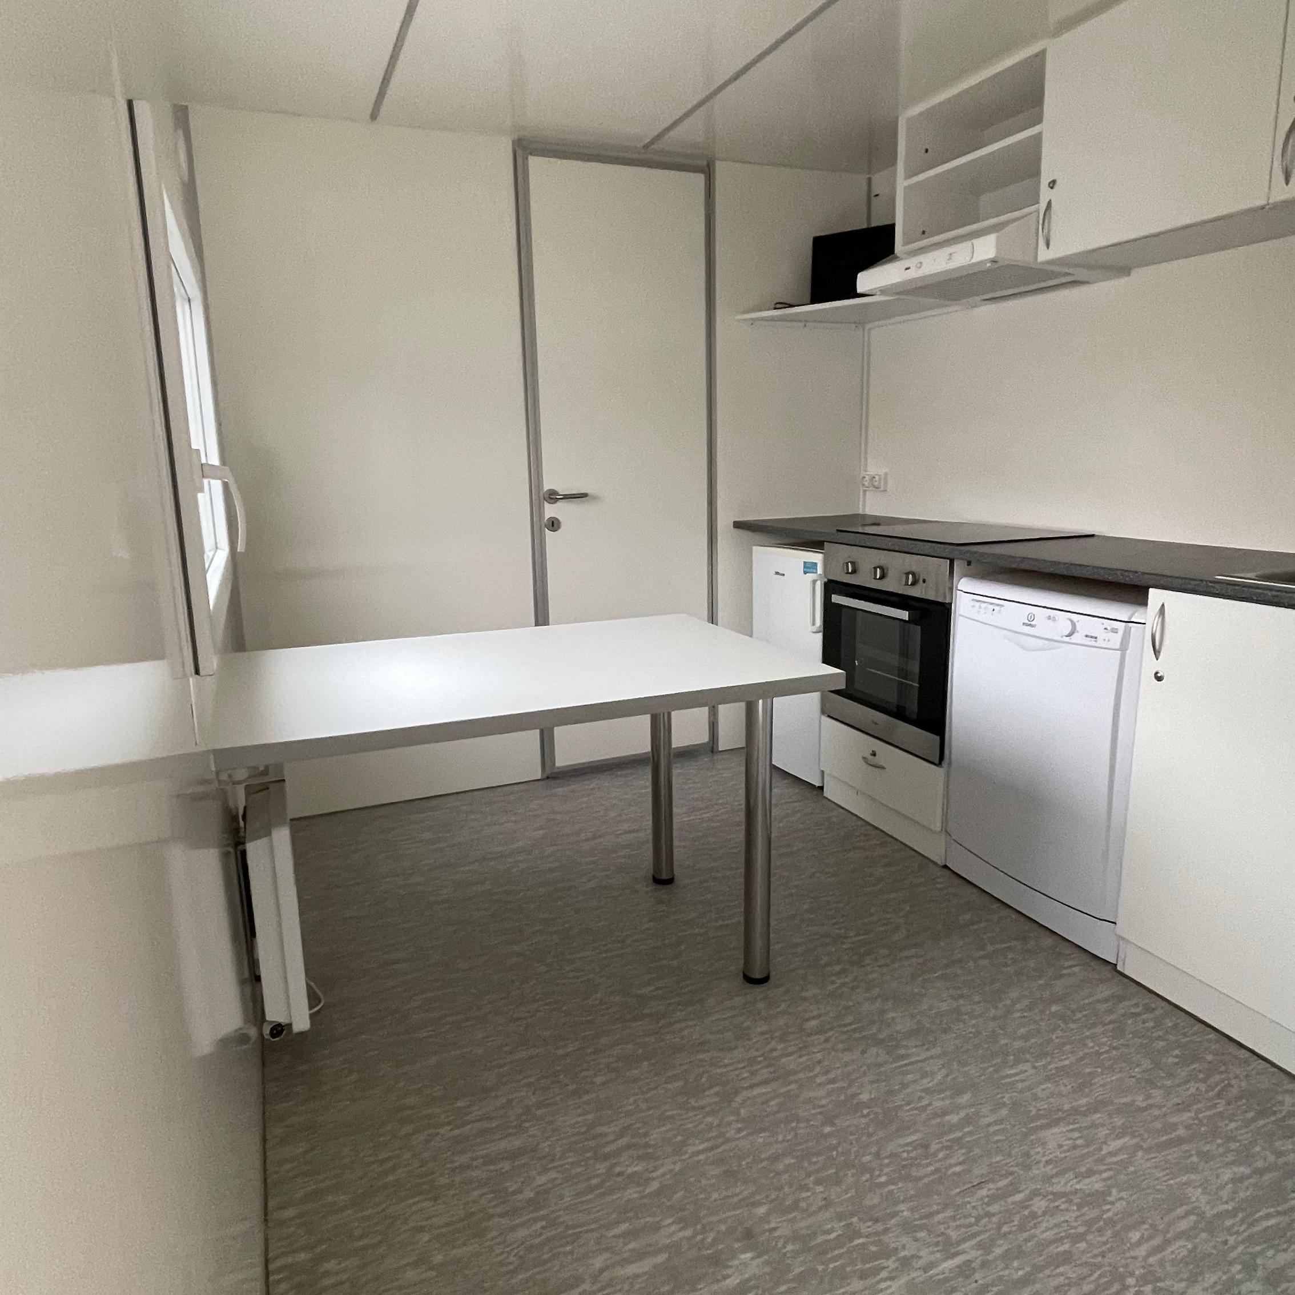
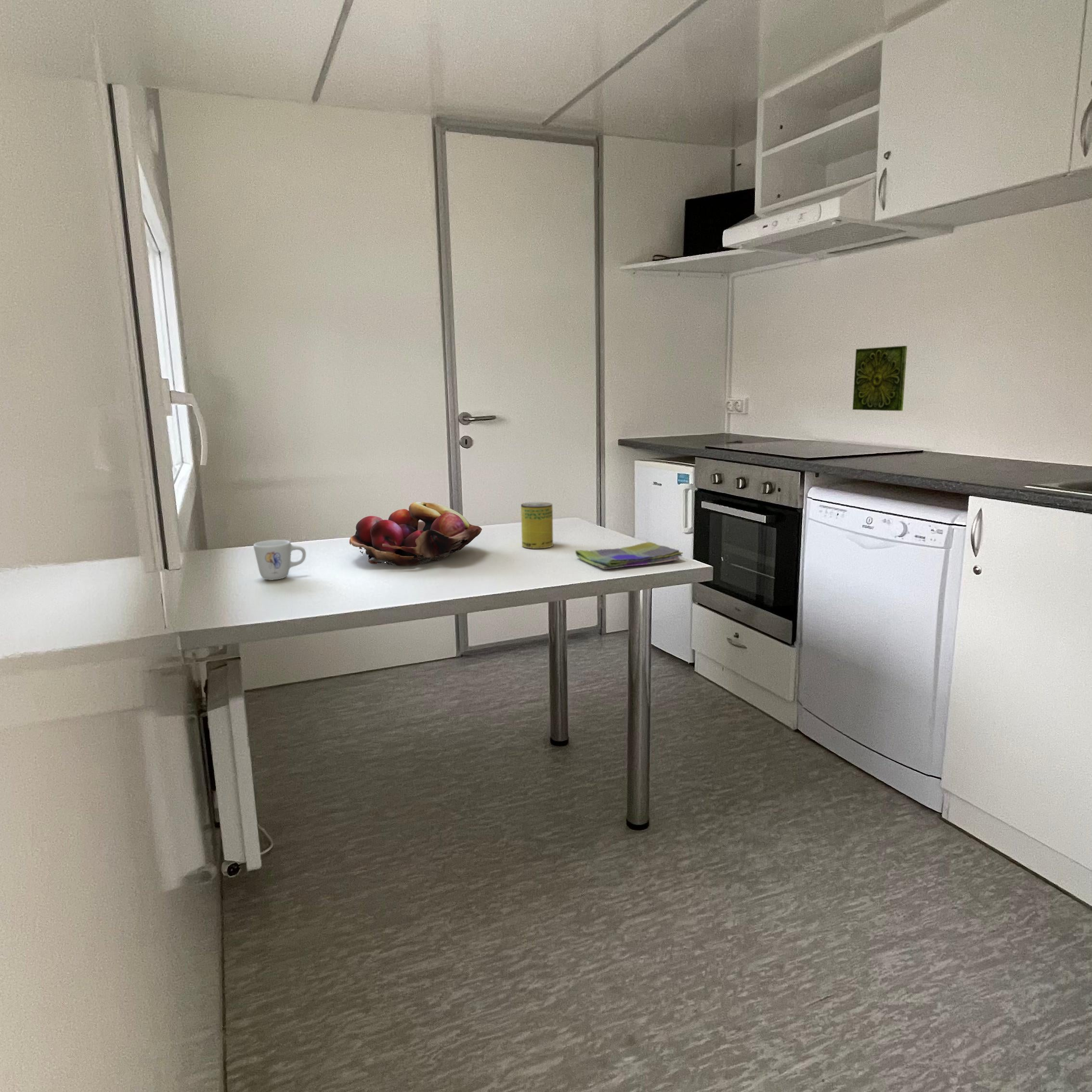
+ decorative tile (879, 379)
+ beverage can (537, 525)
+ fruit basket (417, 531)
+ mug (281, 559)
+ dish towel (628, 554)
